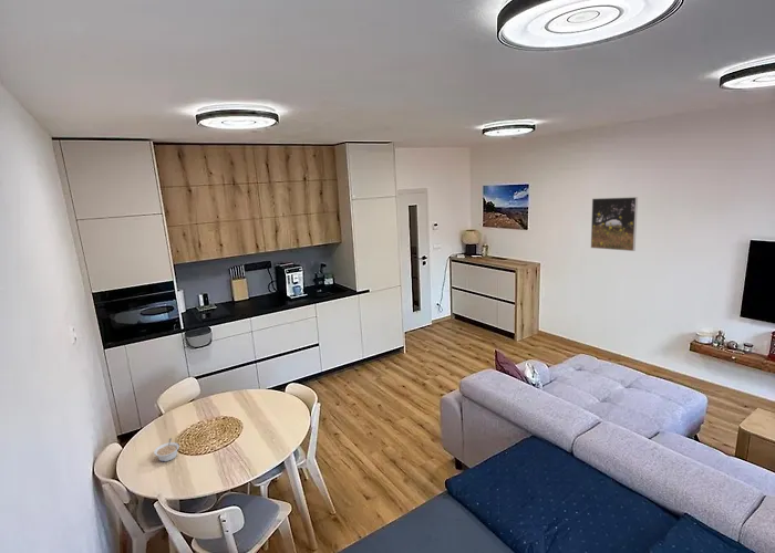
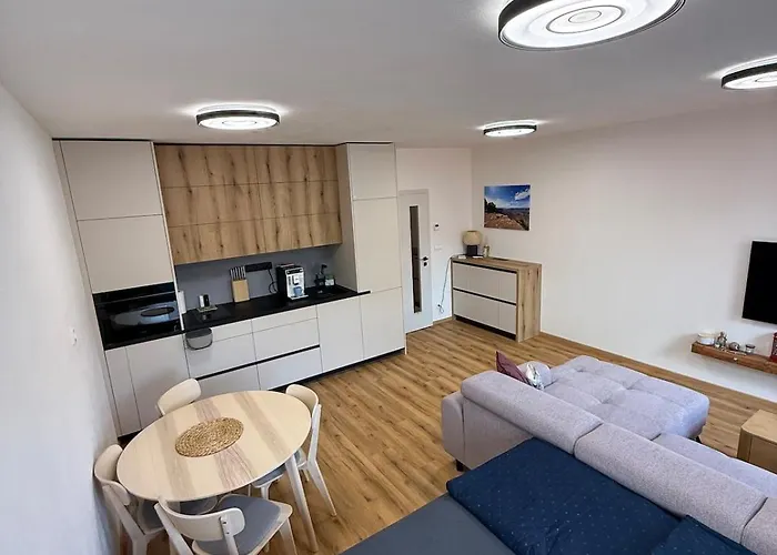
- legume (166, 451)
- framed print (612, 223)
